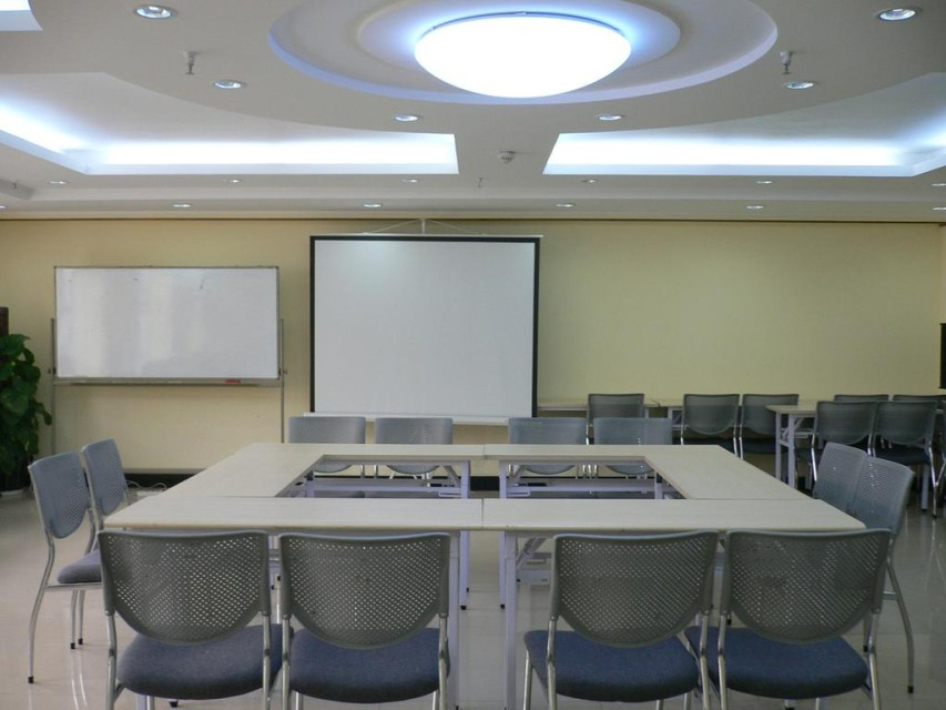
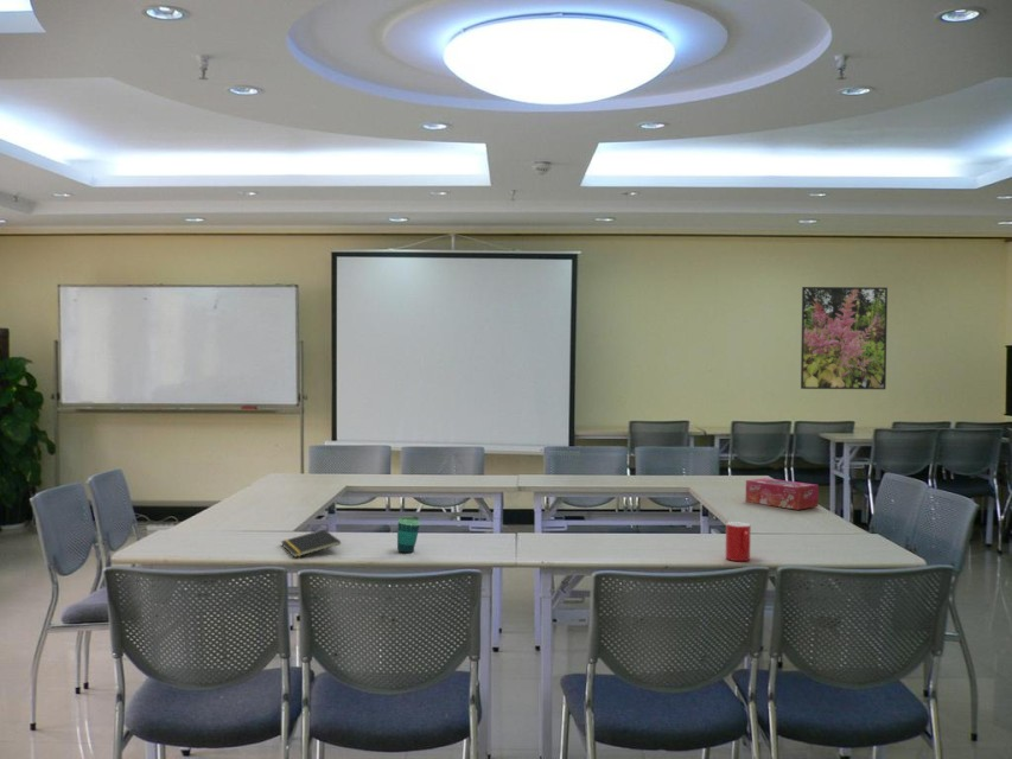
+ cup (408, 534)
+ cup (738, 542)
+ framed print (844, 338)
+ notepad (310, 542)
+ tissue box (781, 492)
